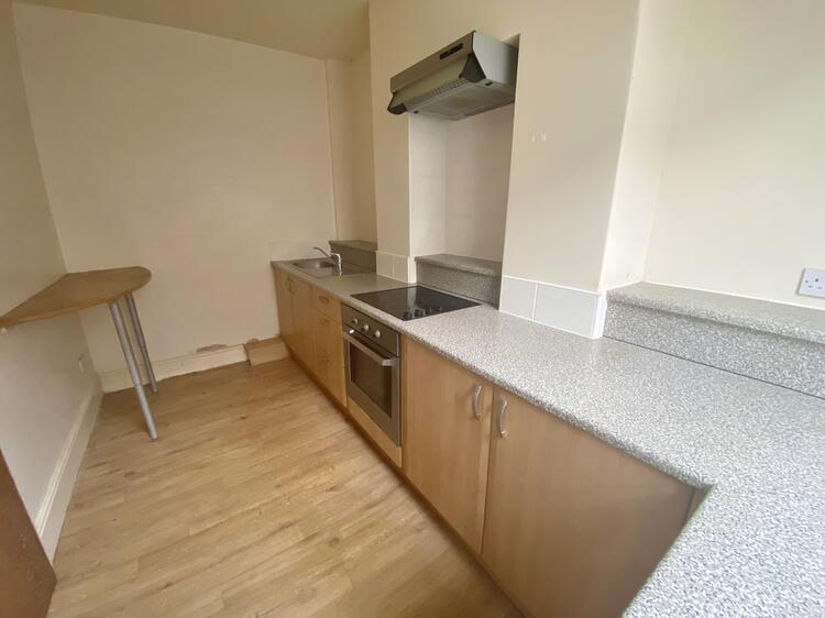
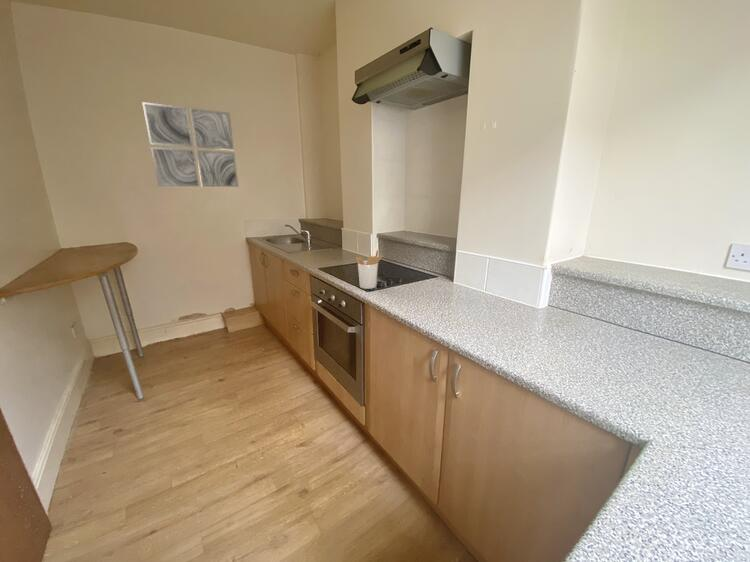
+ utensil holder (370, 269)
+ wall art (193, 147)
